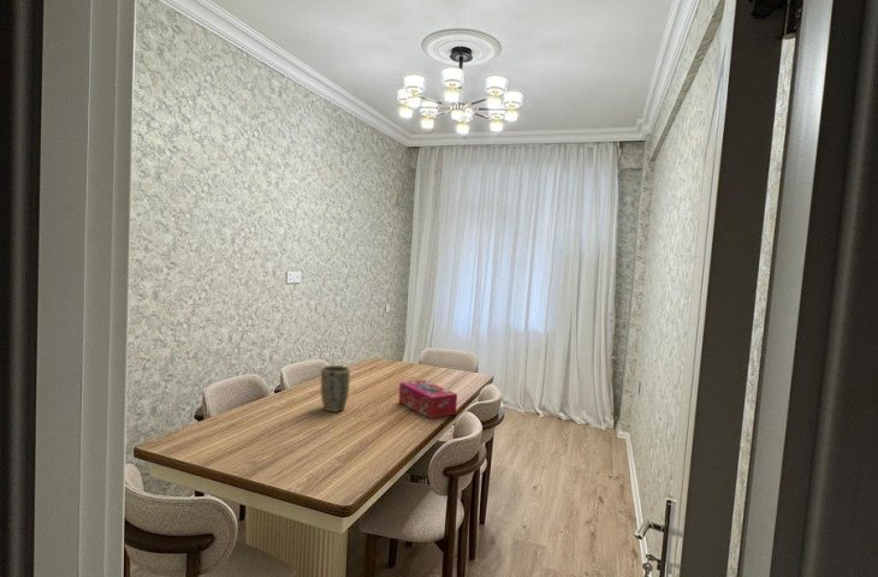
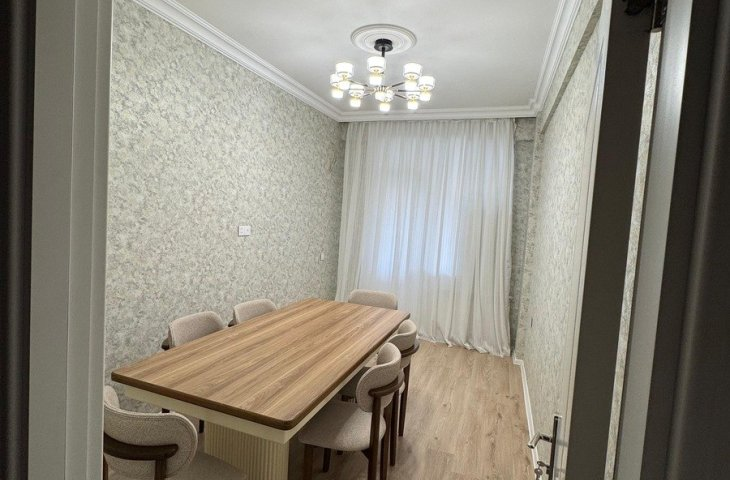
- plant pot (334, 388)
- tissue box (427, 398)
